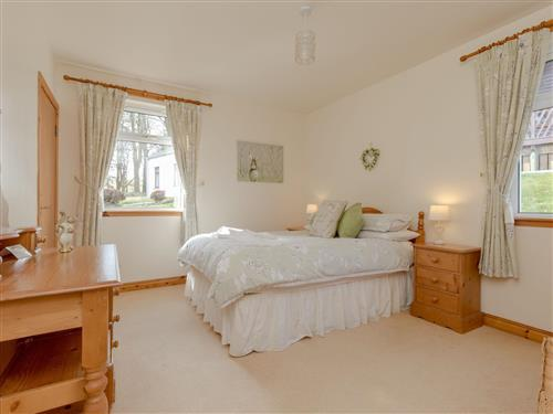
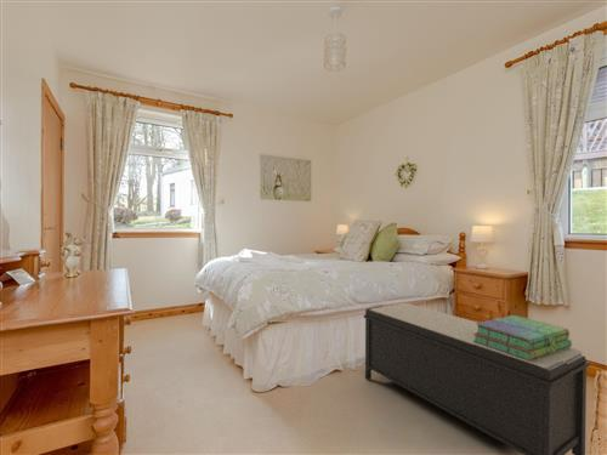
+ bench (453, 368)
+ stack of books (521, 334)
